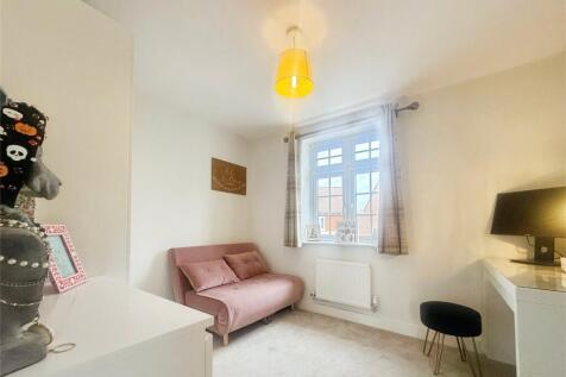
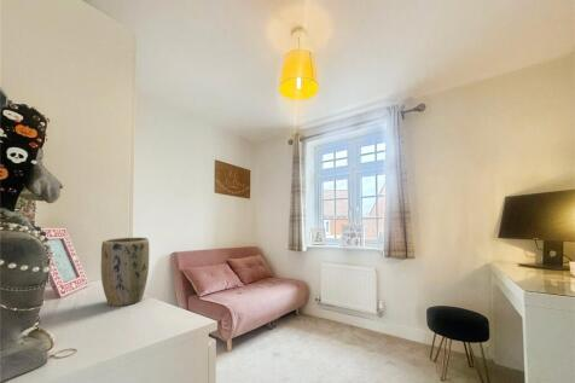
+ plant pot (126, 269)
